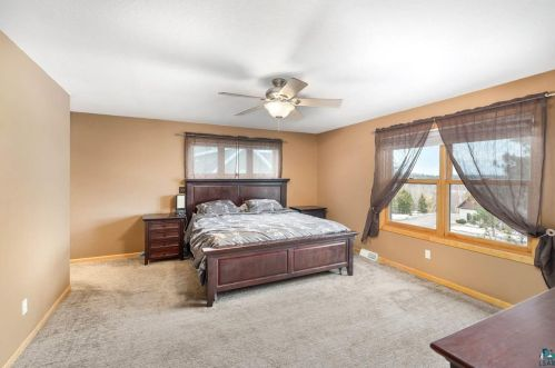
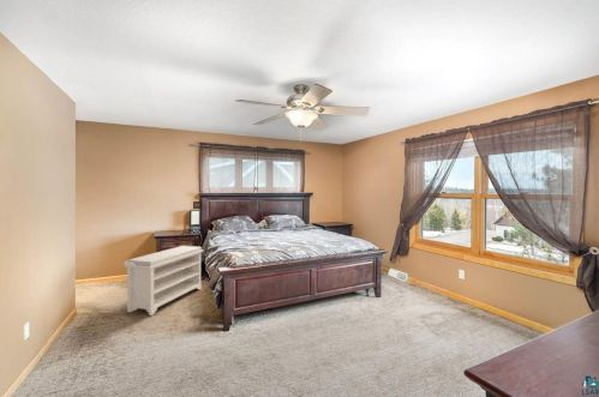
+ bench (168, 276)
